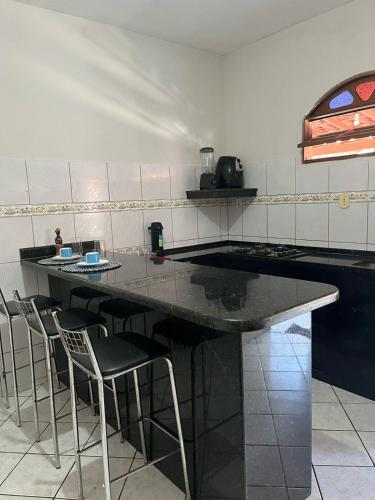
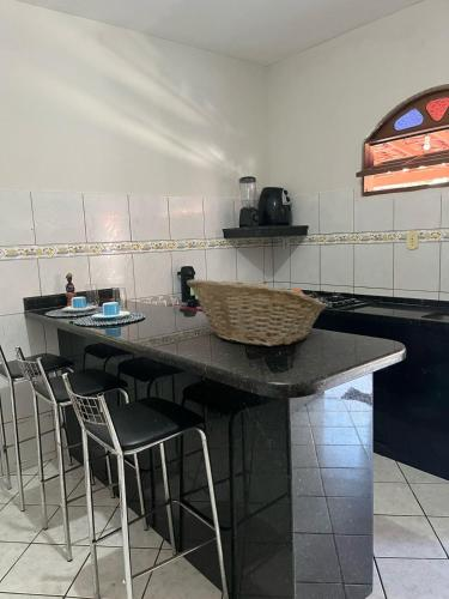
+ fruit basket (254, 305)
